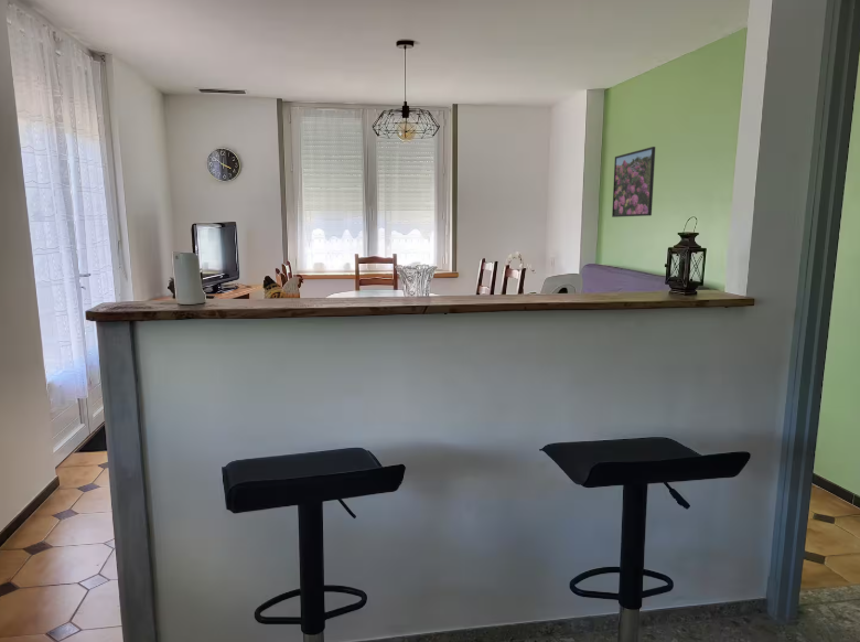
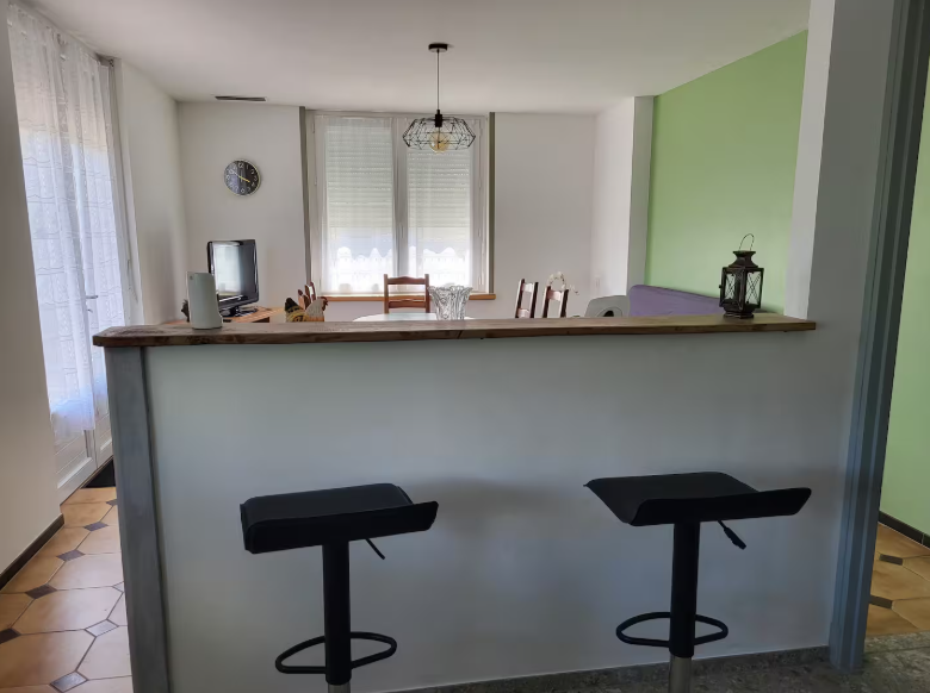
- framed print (632, 184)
